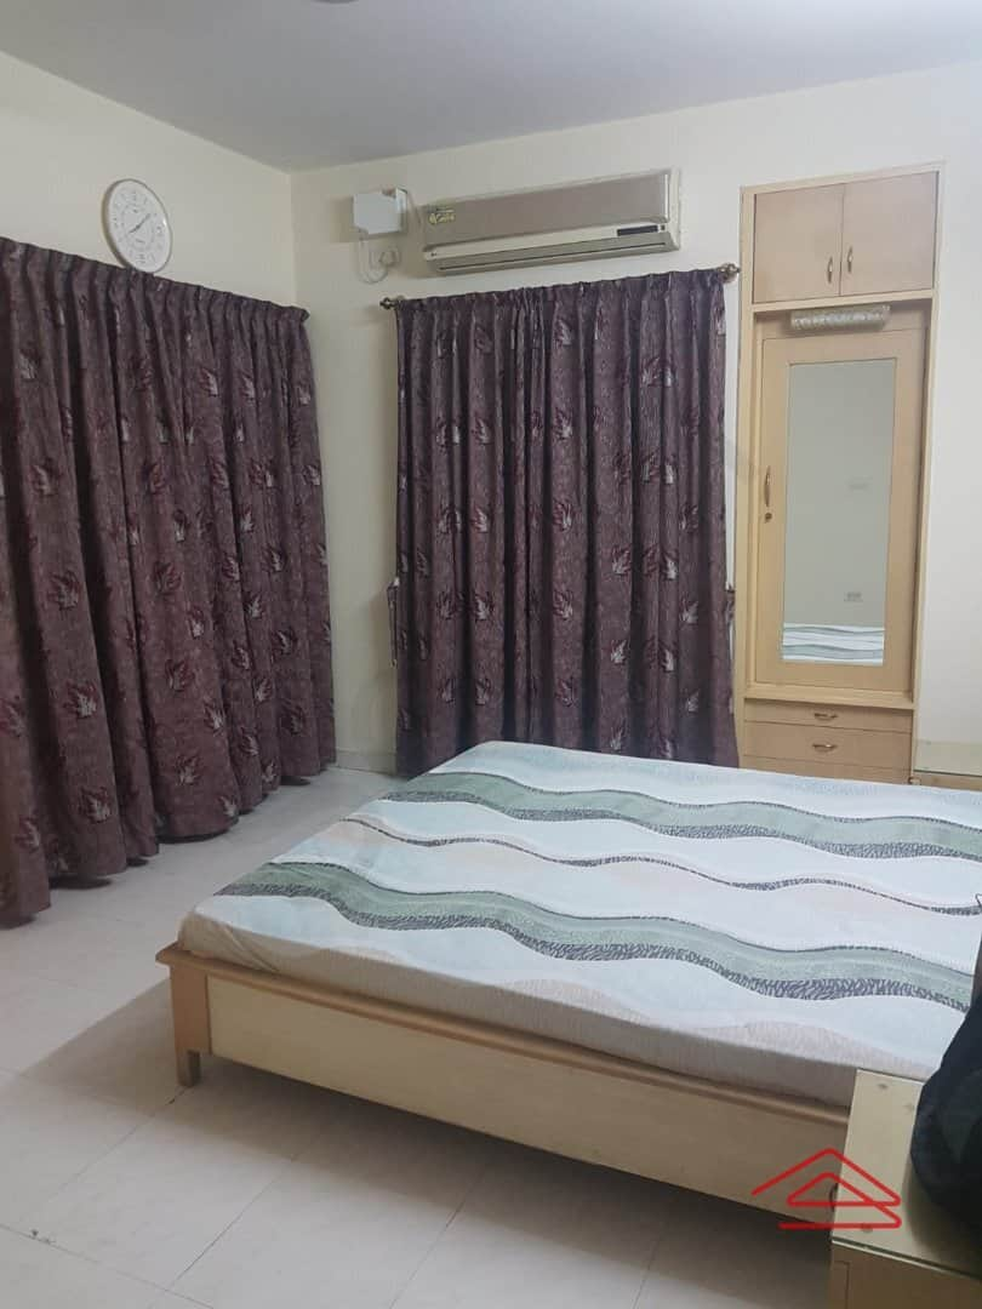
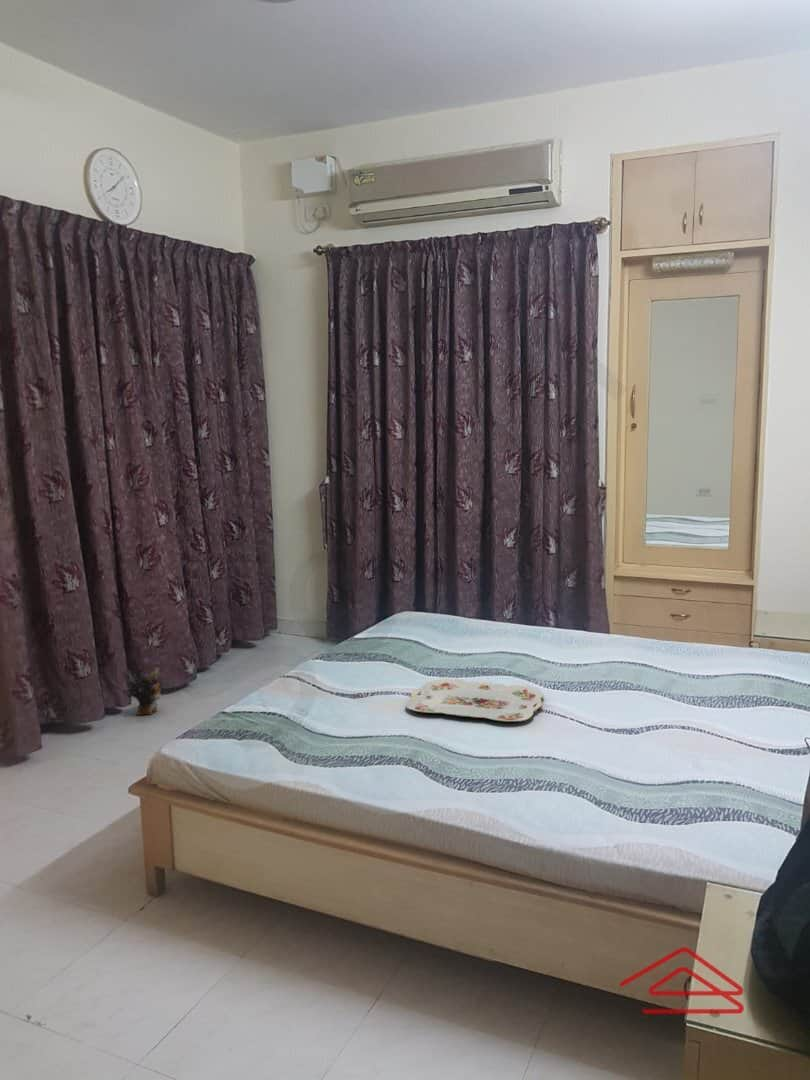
+ plush toy (149, 689)
+ serving tray (475, 700)
